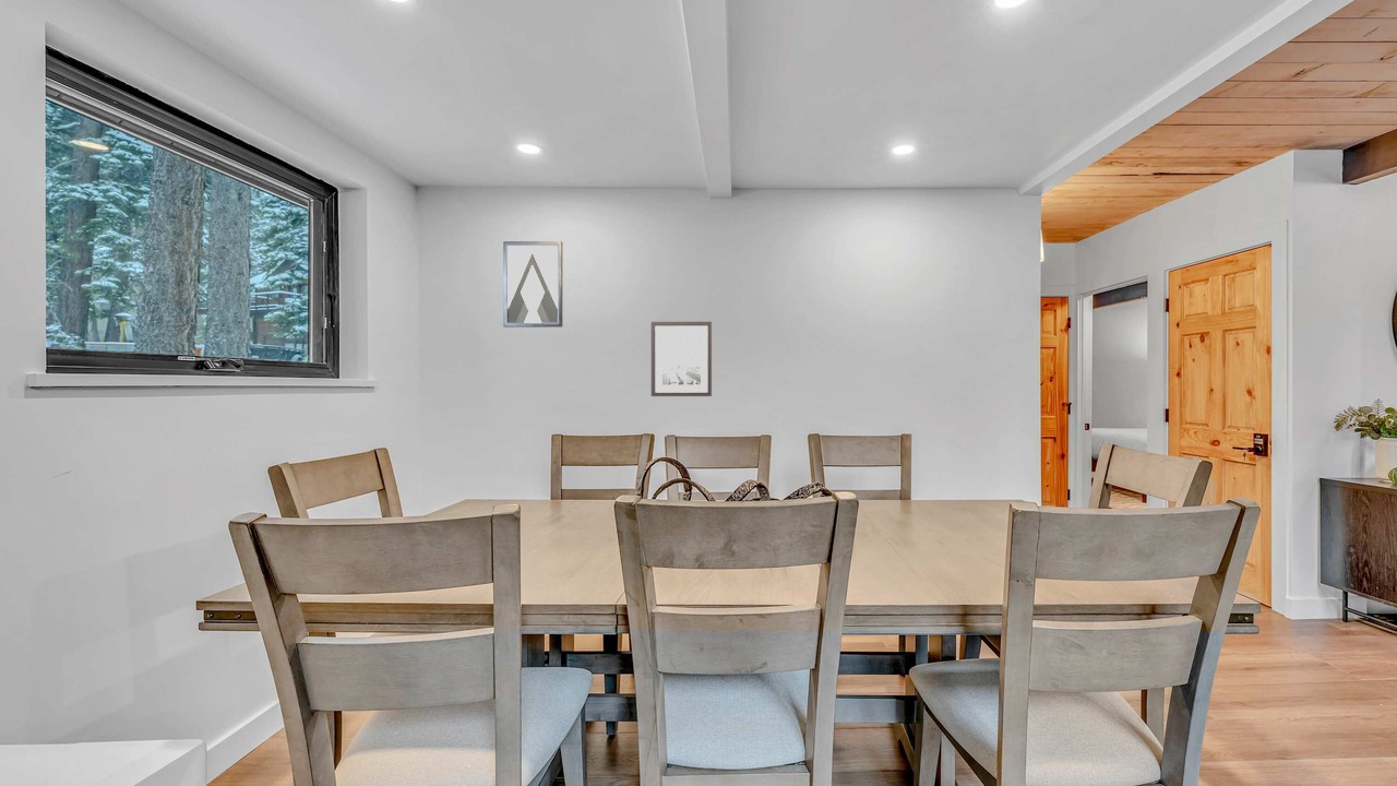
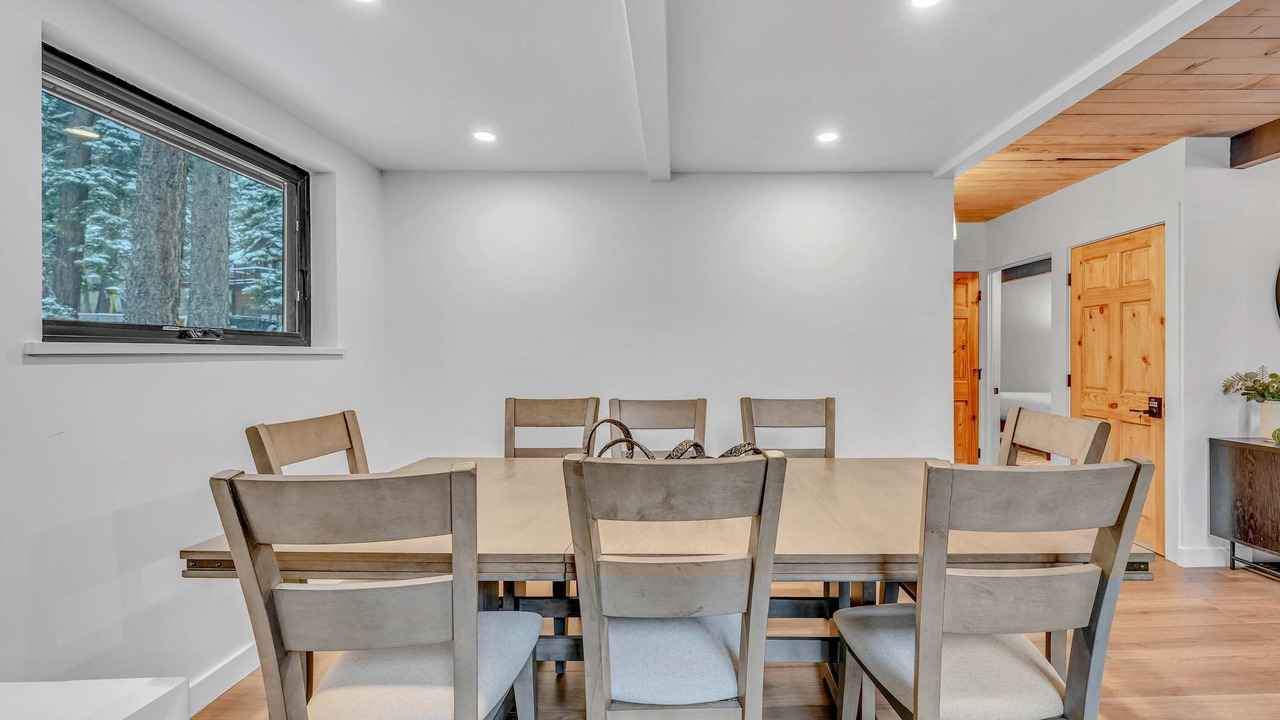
- wall art (681, 358)
- wall art (533, 284)
